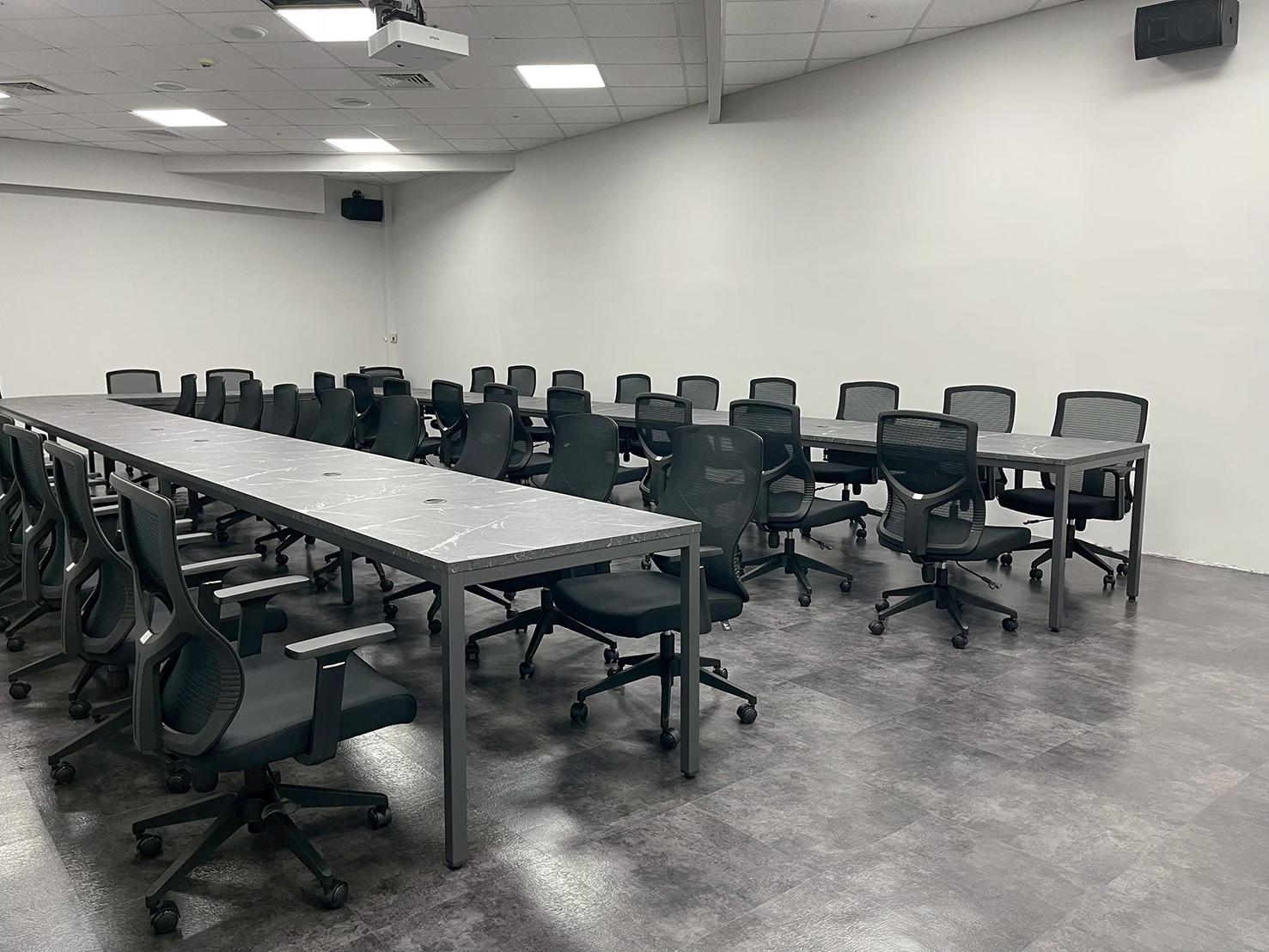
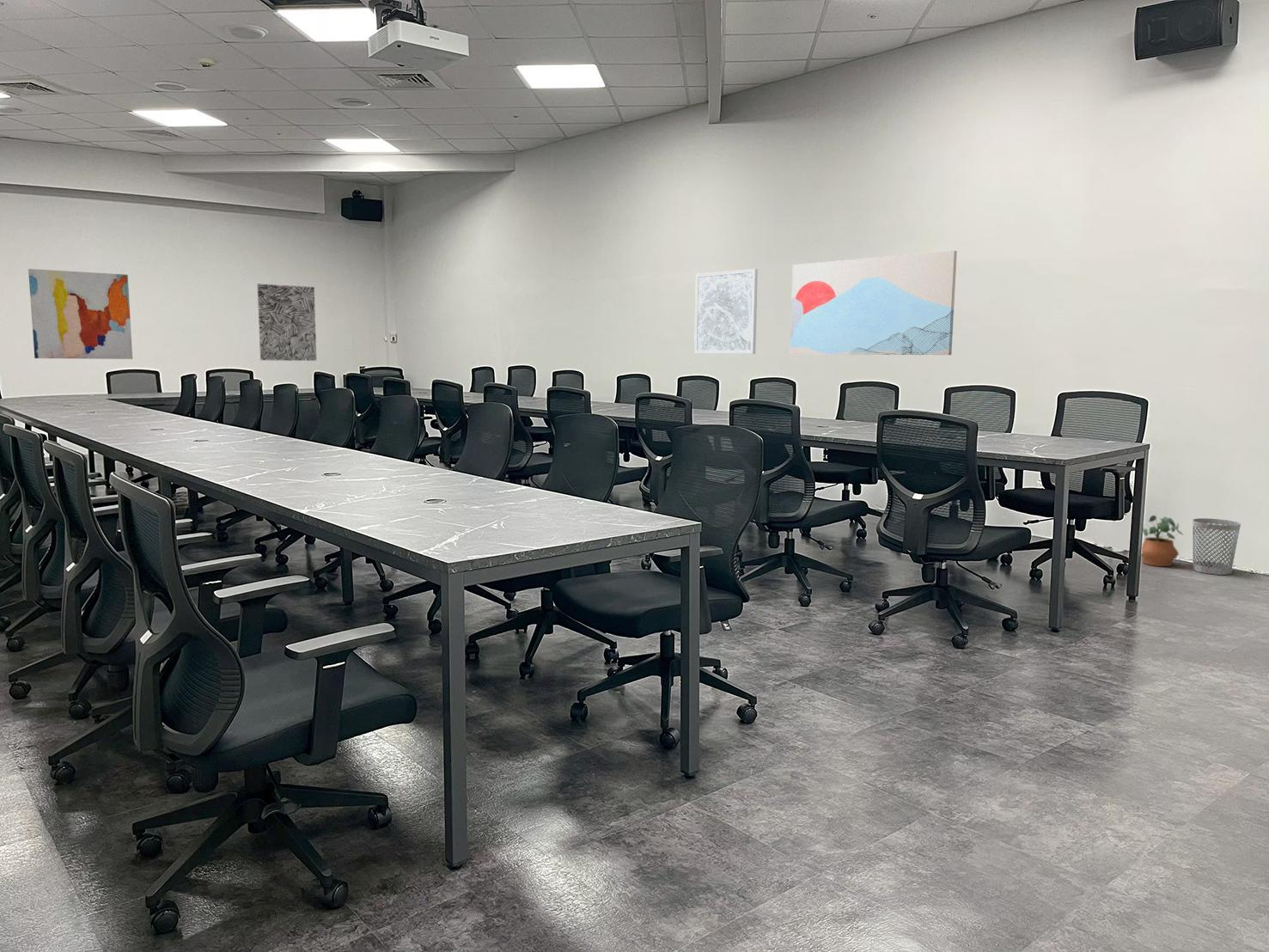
+ wall art (82, 315)
+ wall art (866, 307)
+ potted plant (1160, 539)
+ wall art (724, 313)
+ wall art (287, 323)
+ wastebasket (1214, 546)
